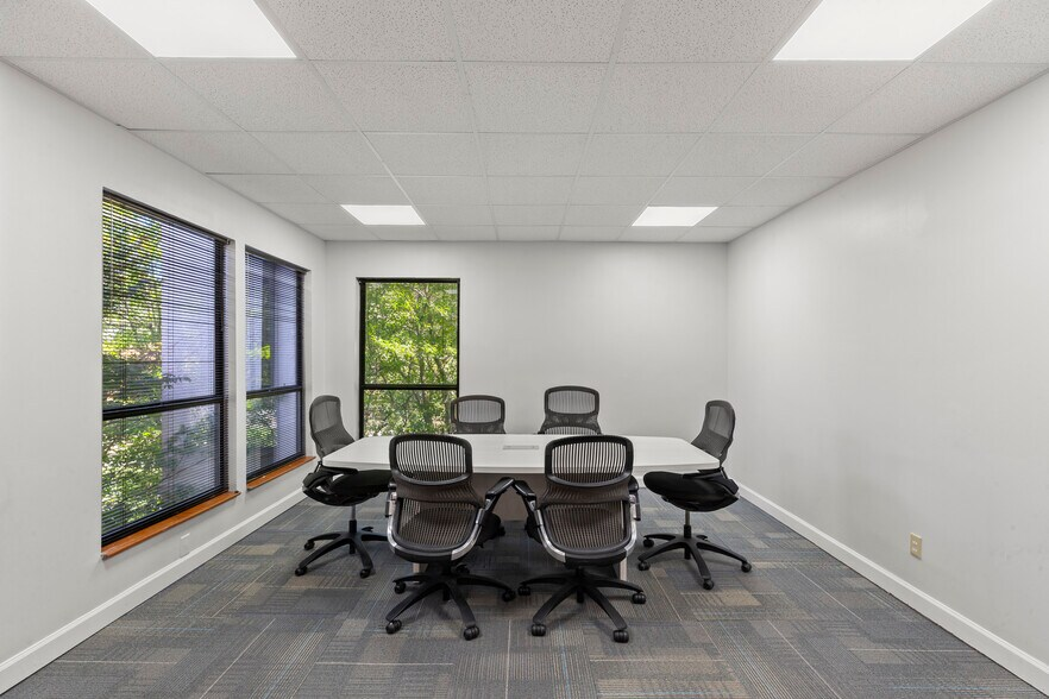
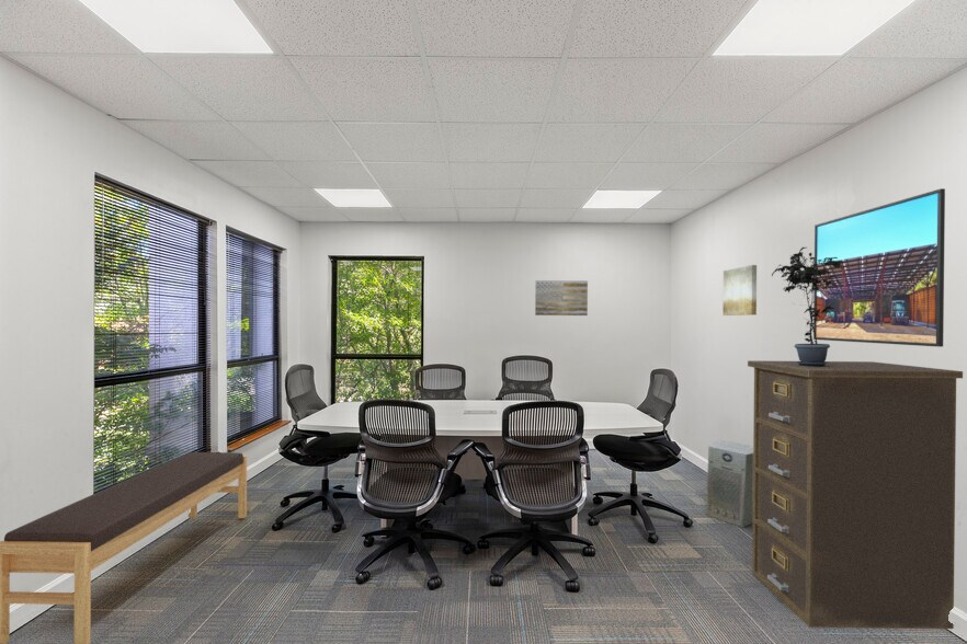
+ filing cabinet (842, 482)
+ fan (732, 480)
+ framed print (868, 276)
+ wall art (560, 298)
+ potted plant (808, 306)
+ bench (151, 524)
+ wall art (738, 291)
